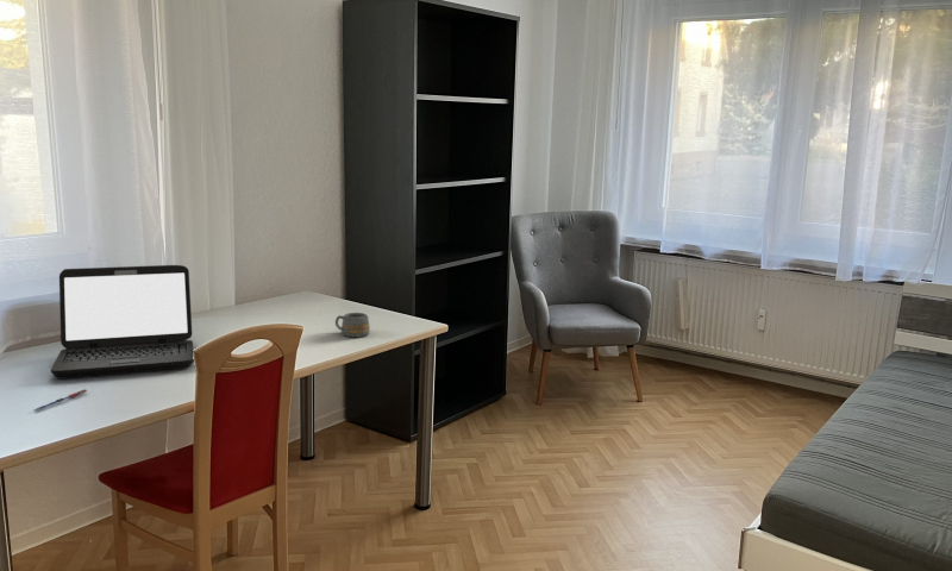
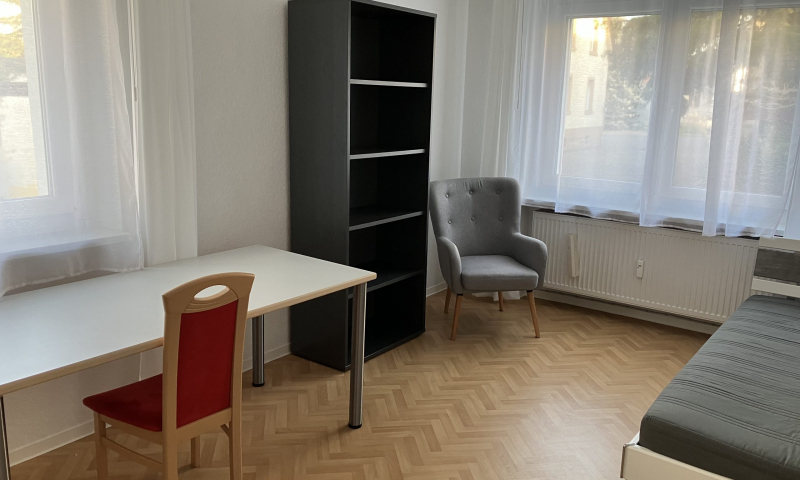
- laptop (125, 316)
- mug (351, 324)
- pen (61, 399)
